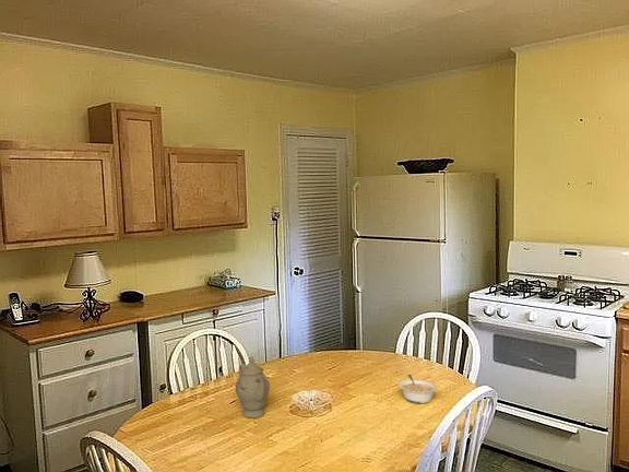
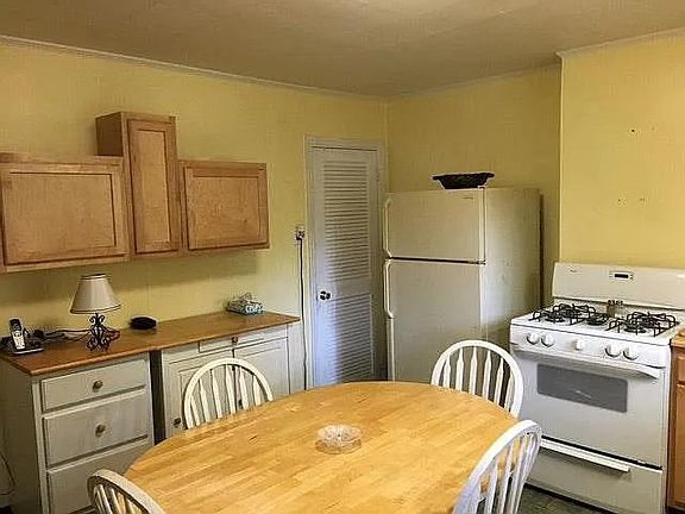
- legume (416, 390)
- chinaware (252, 385)
